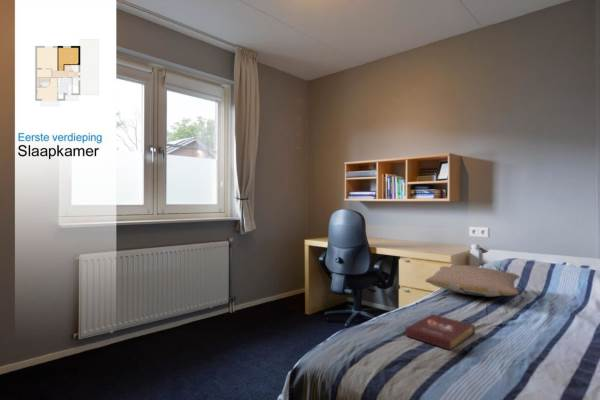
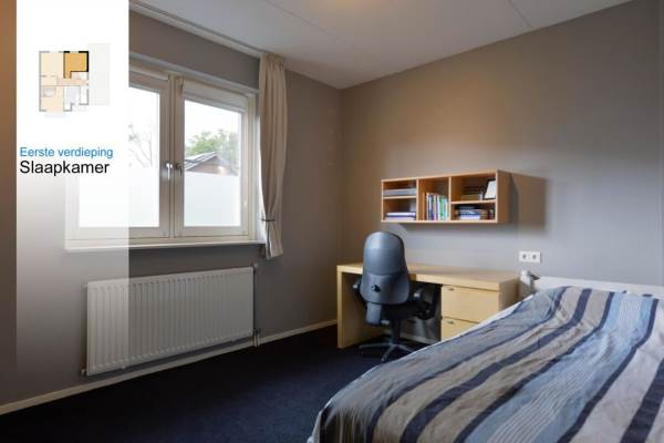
- pillow (473, 280)
- book (440, 330)
